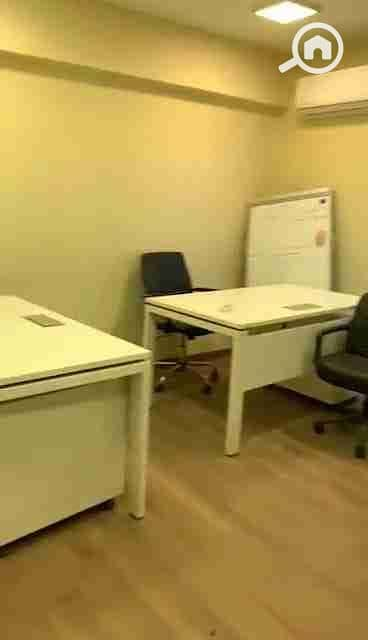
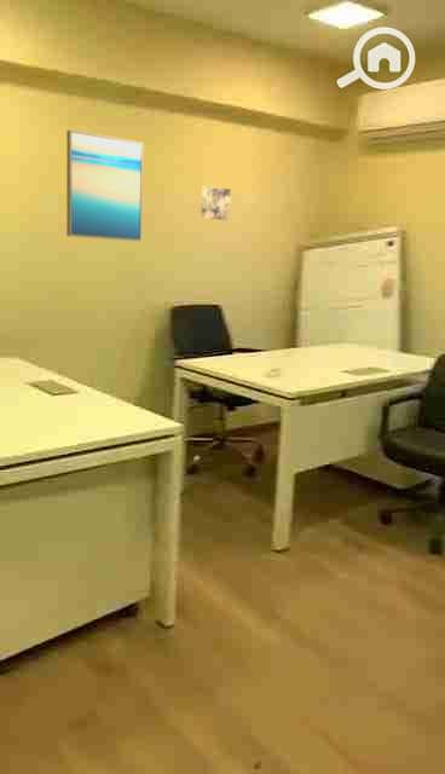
+ wall art (105, 187)
+ map (215, 203)
